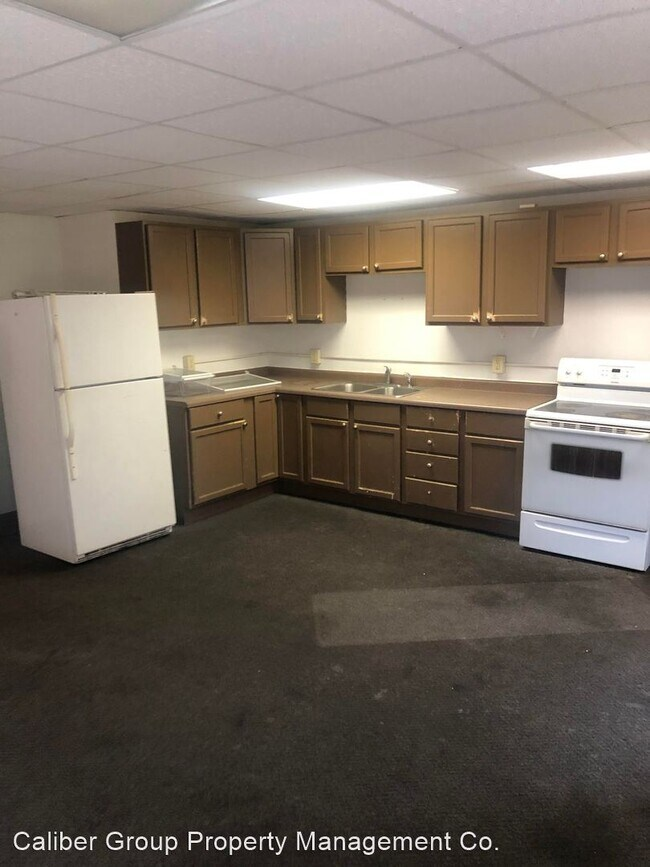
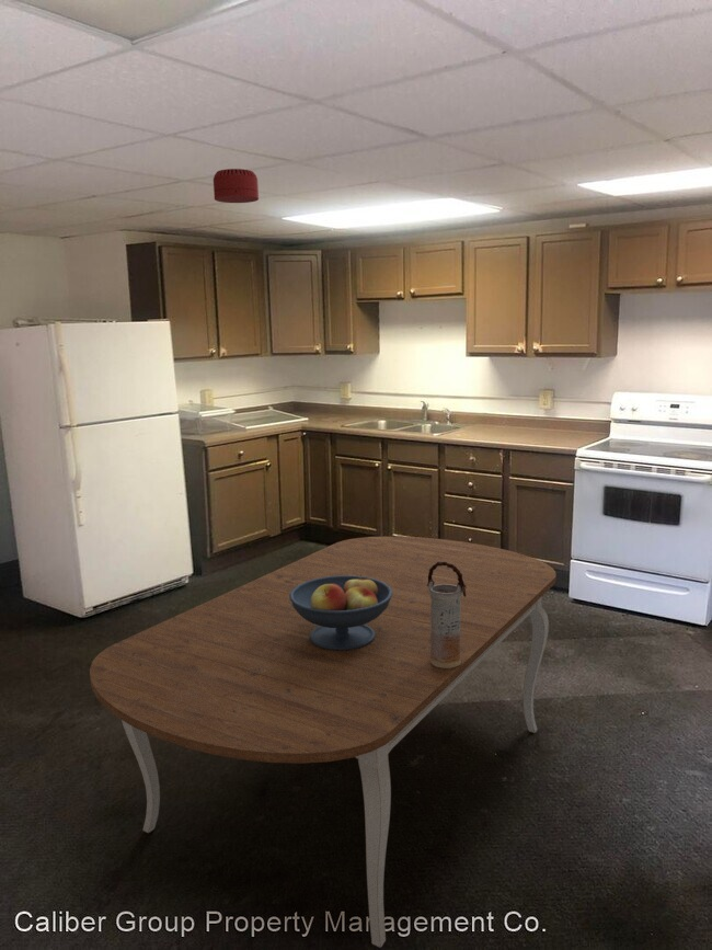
+ smoke detector (236, 185)
+ dining table (357, 694)
+ vase (446, 611)
+ fruit bowl (341, 606)
